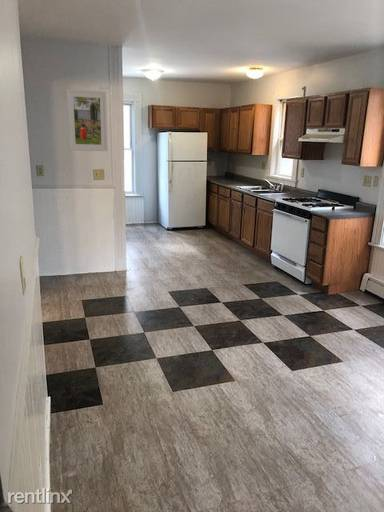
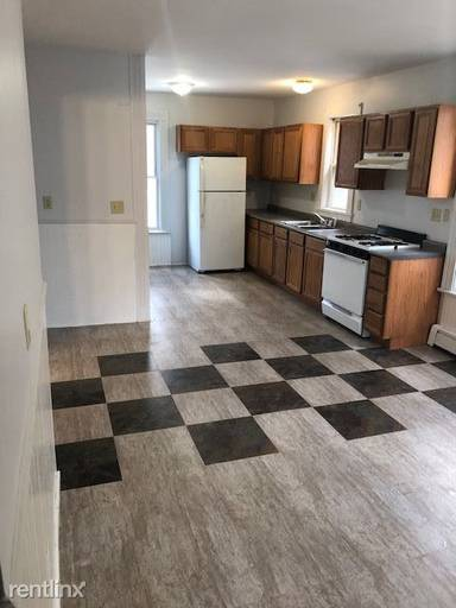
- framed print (87, 121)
